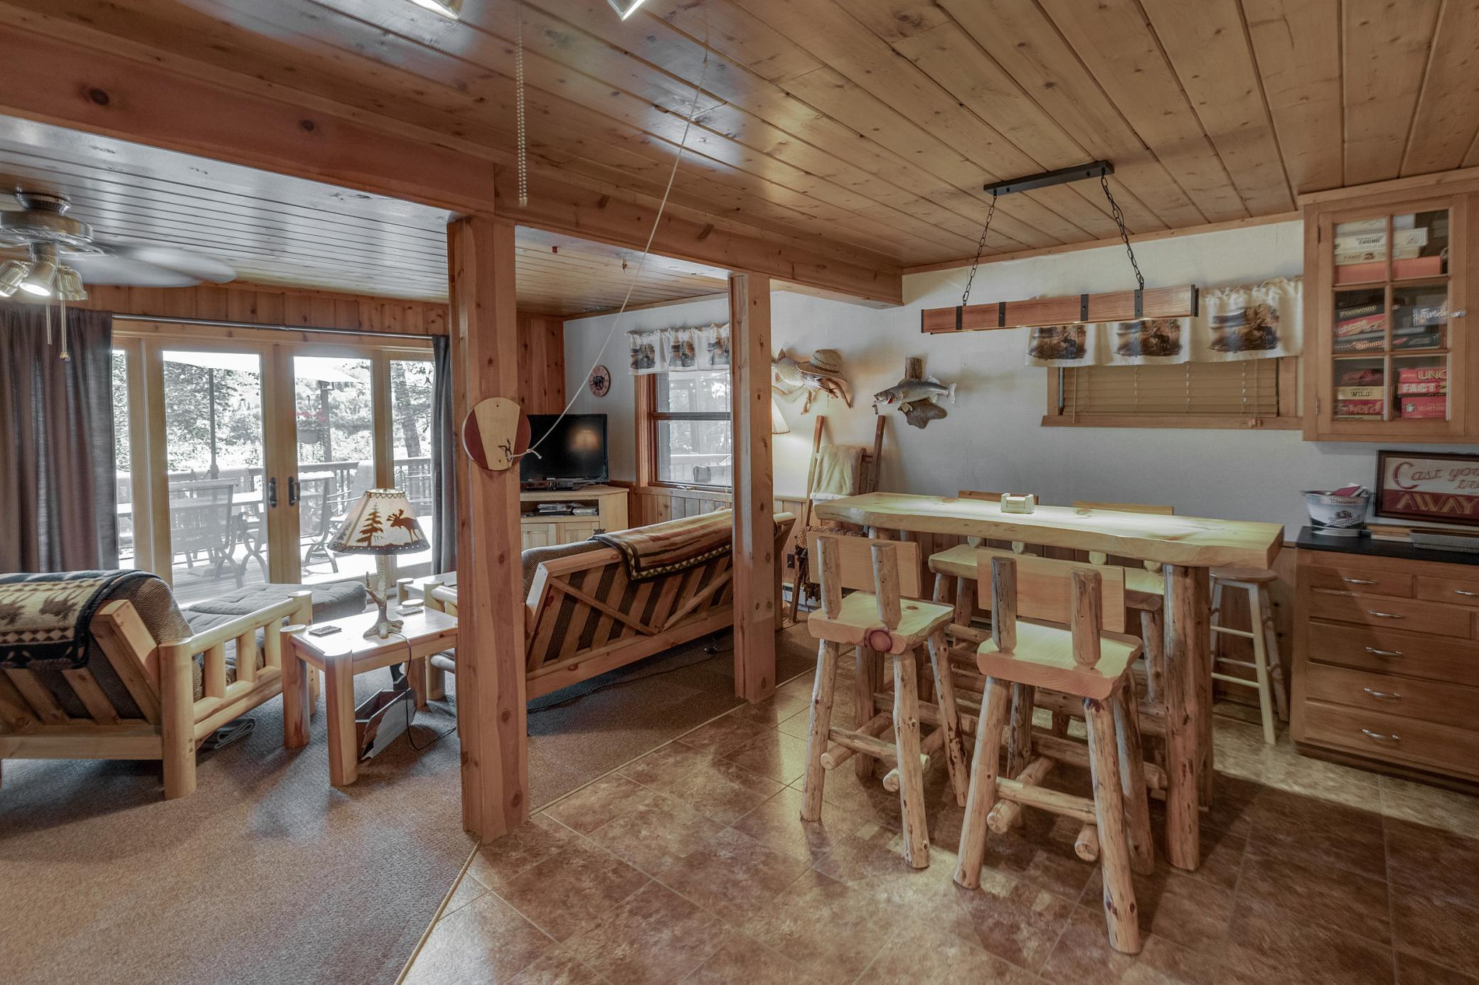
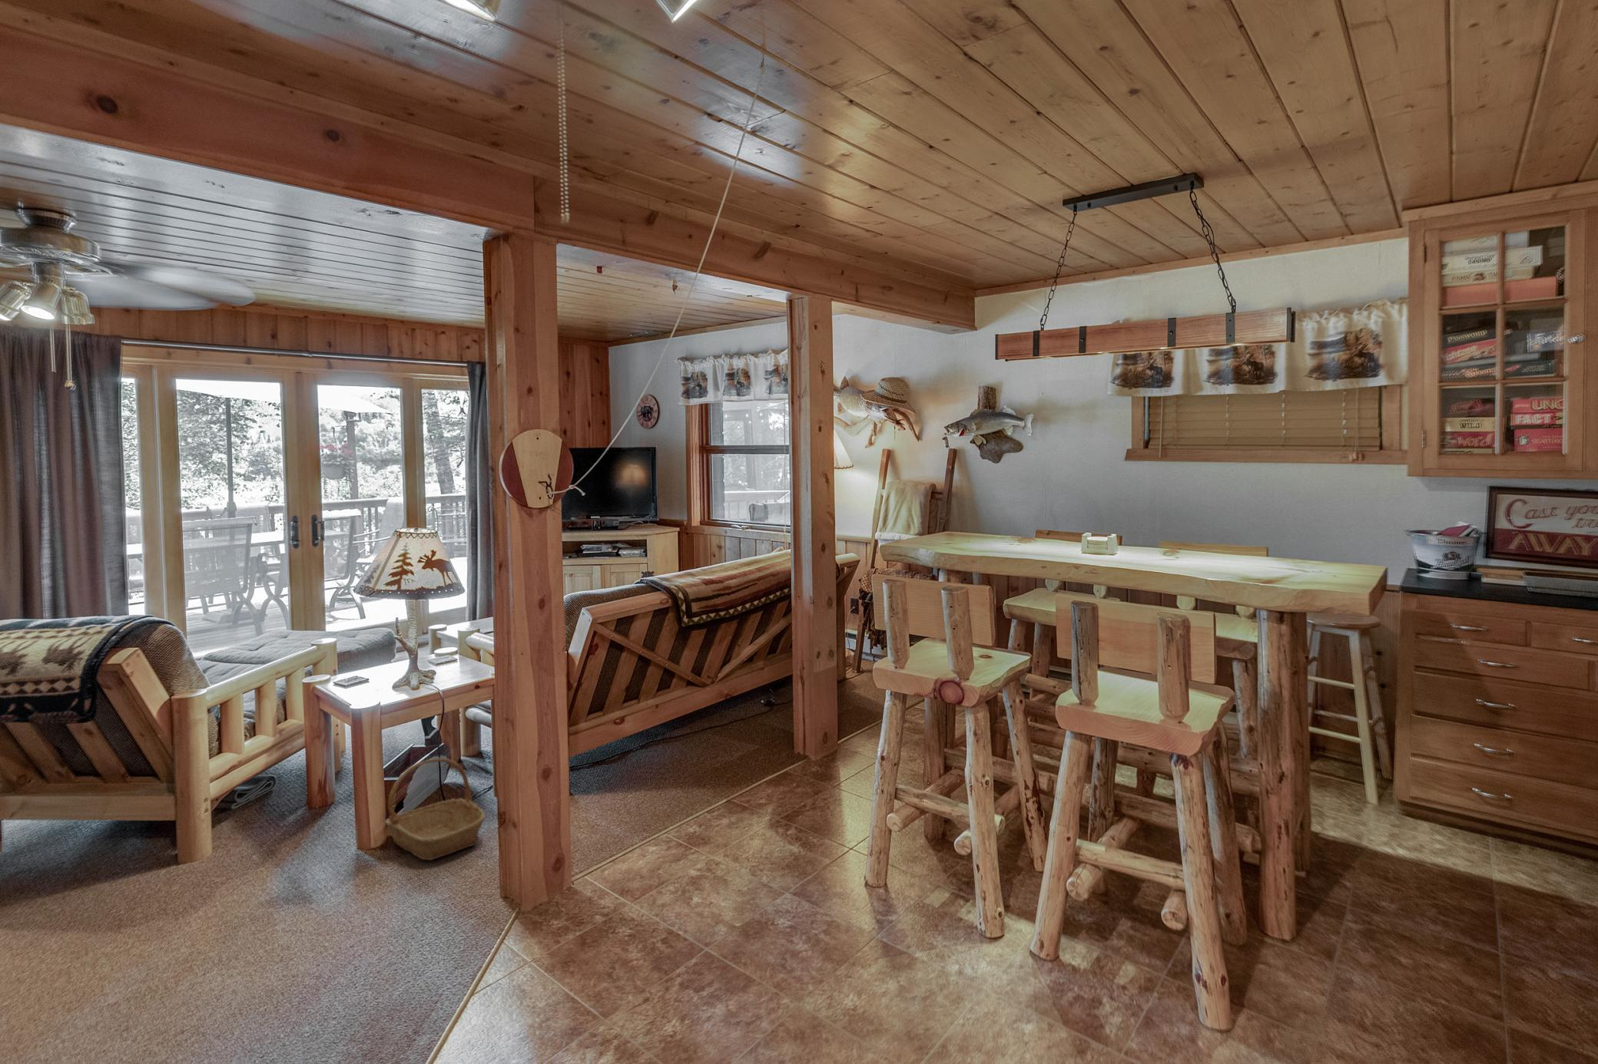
+ basket (436, 803)
